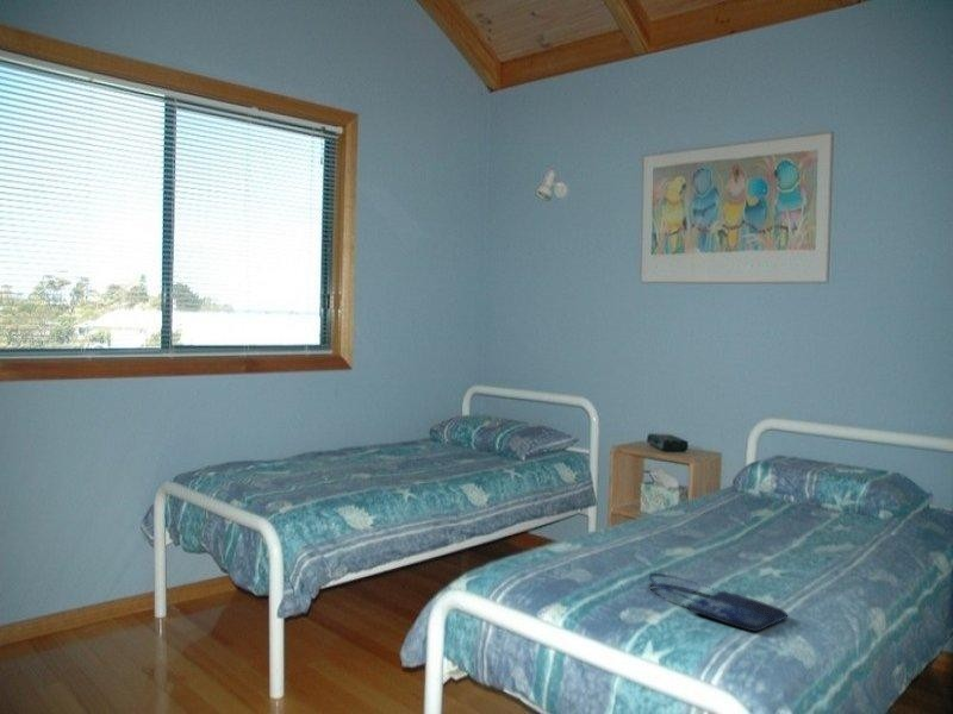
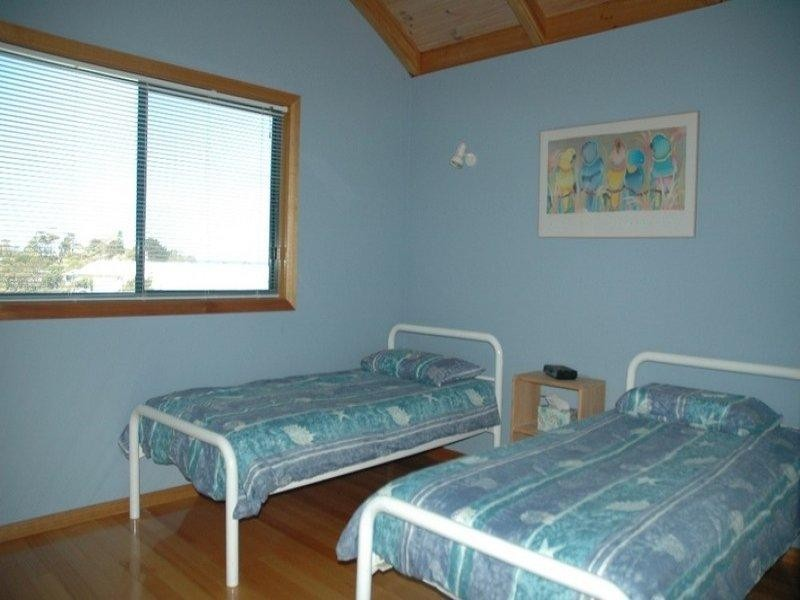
- shopping bag (708, 597)
